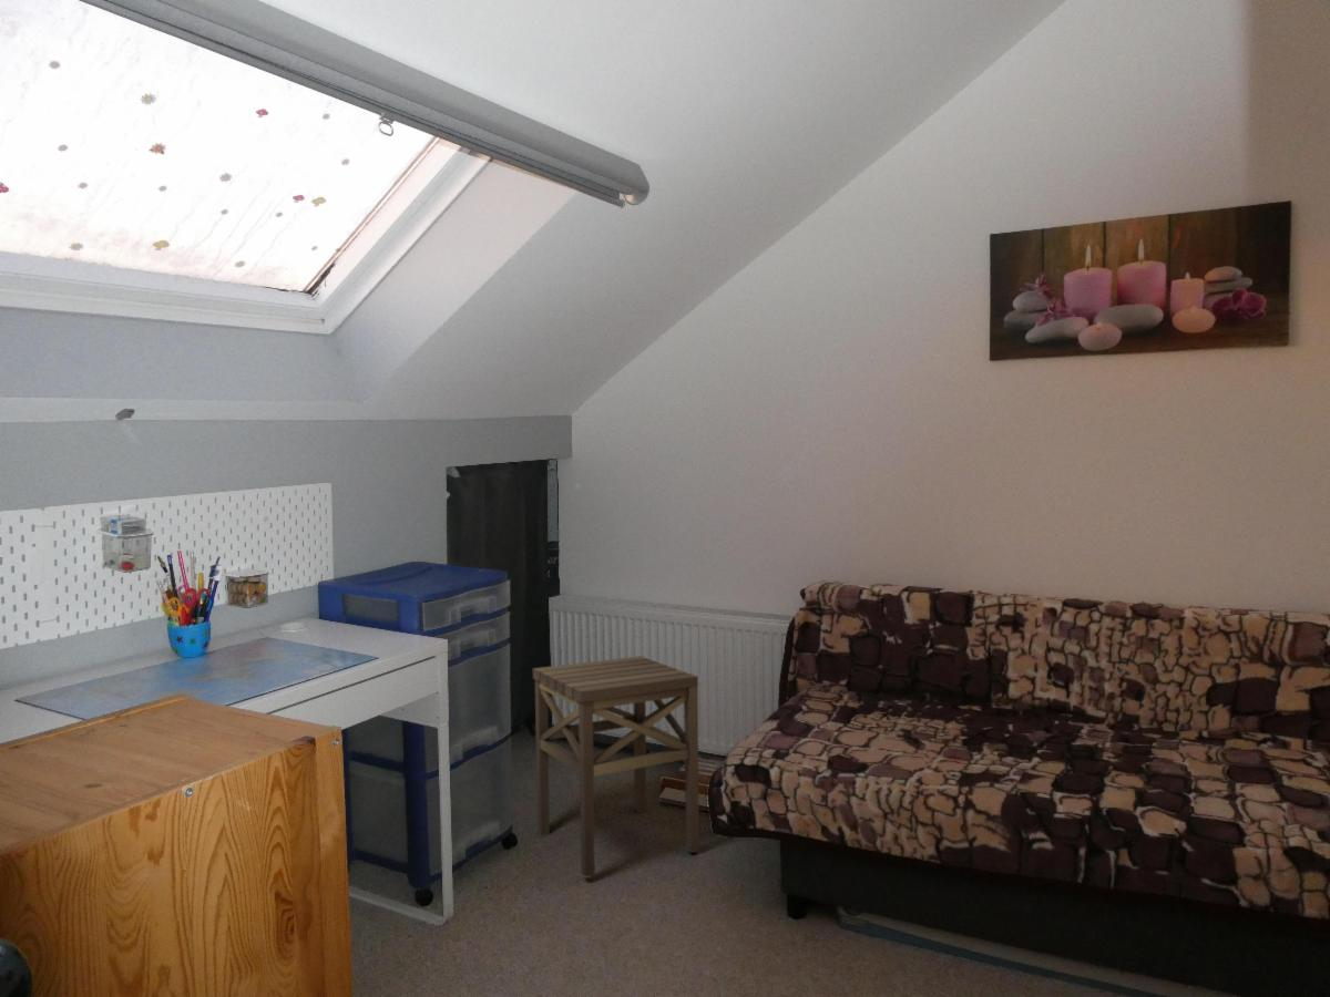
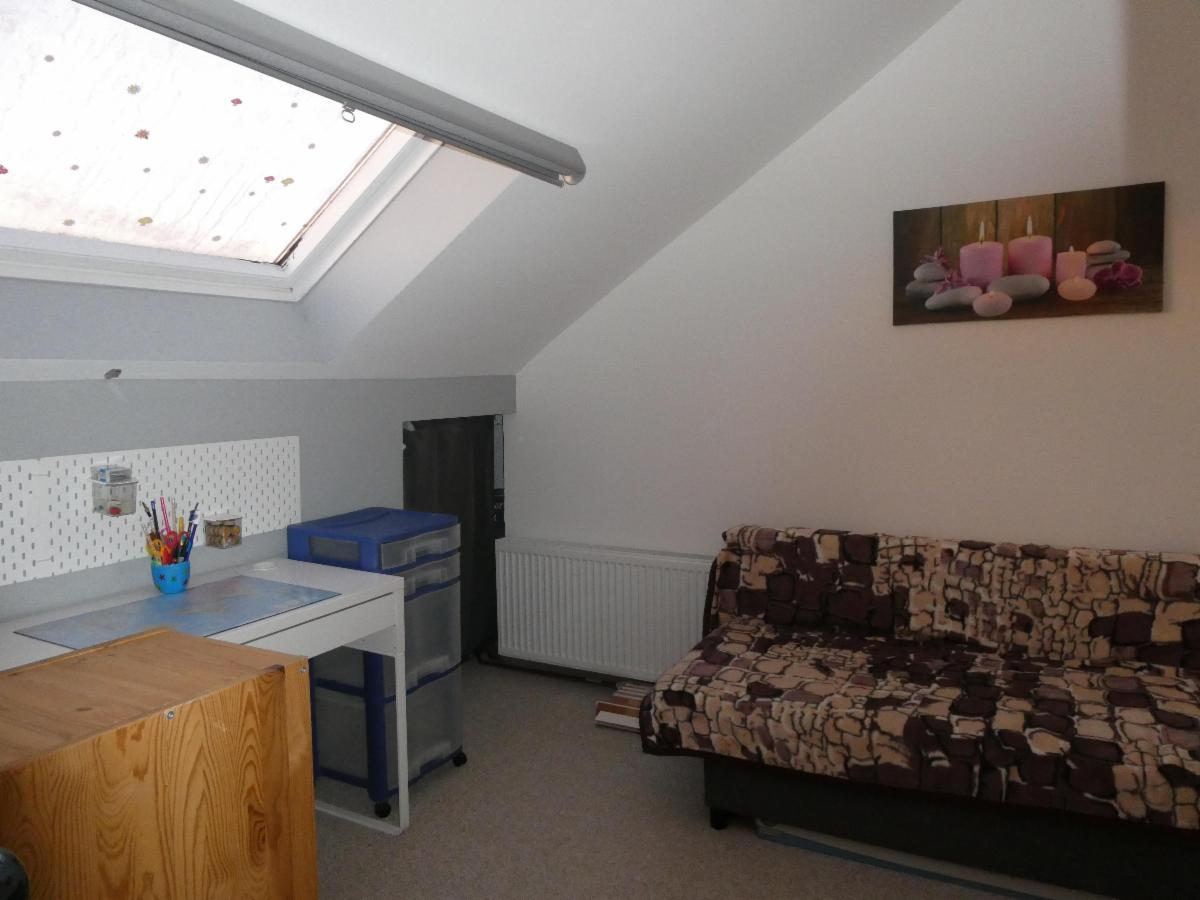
- side table (614, 759)
